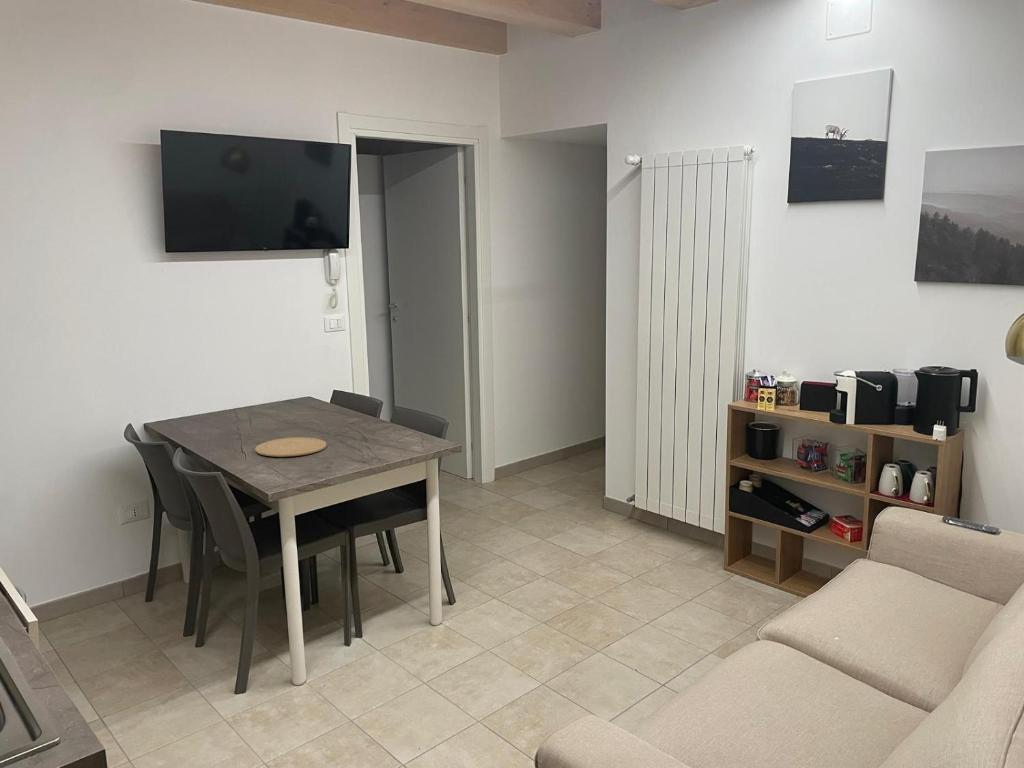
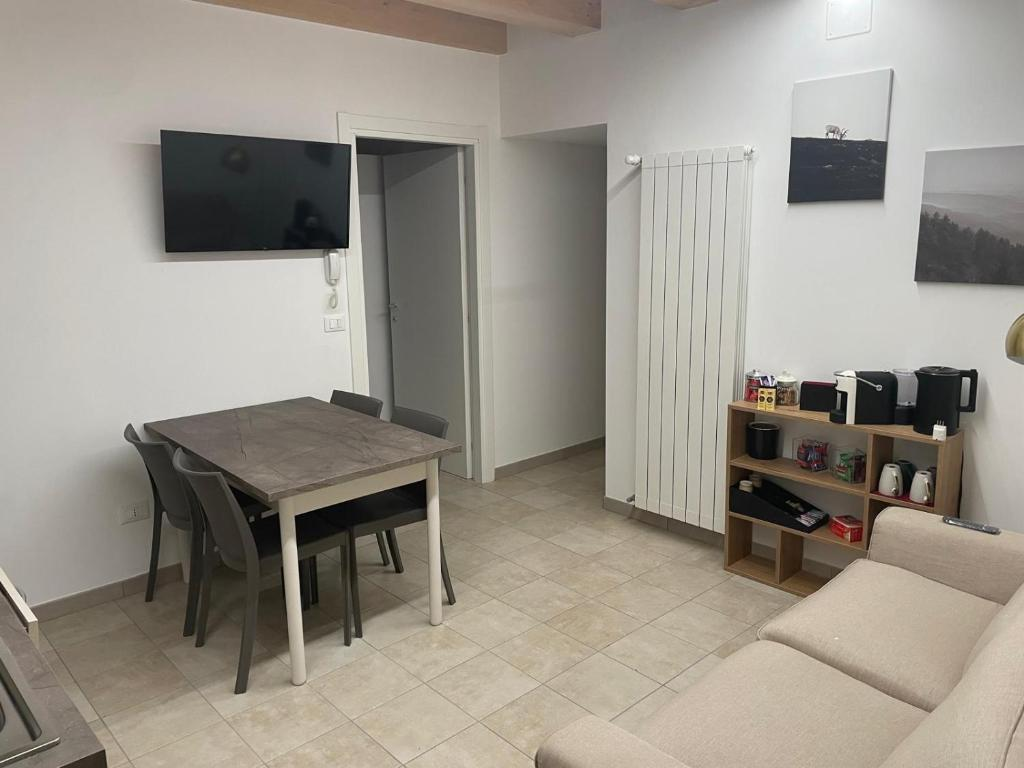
- plate (291, 446)
